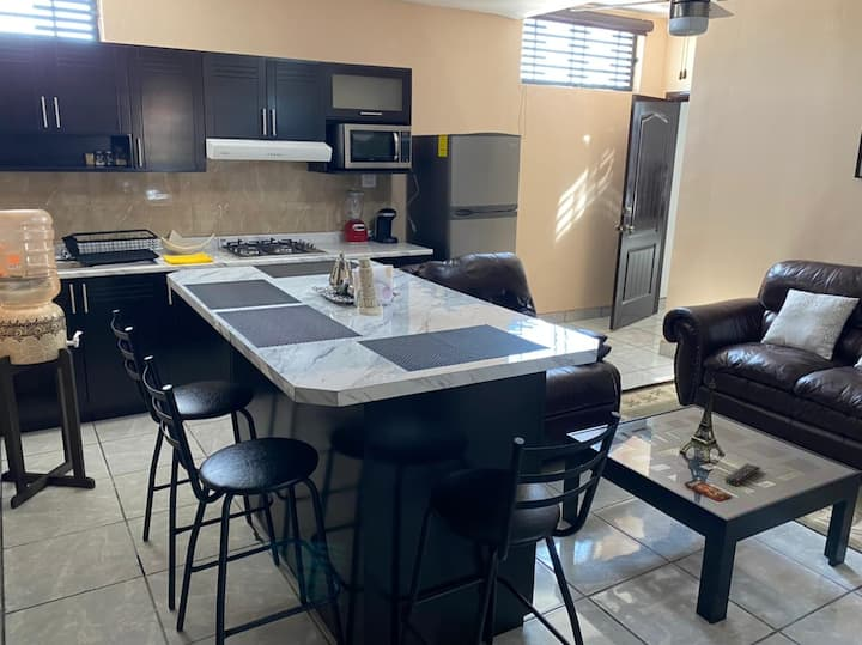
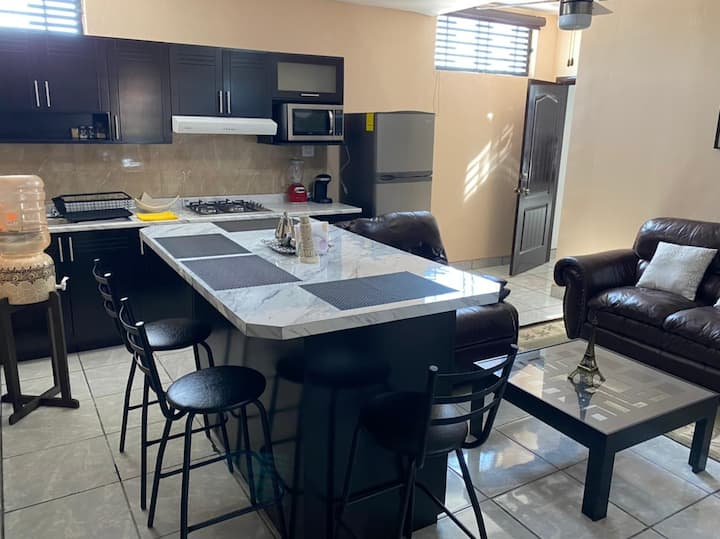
- remote control (742, 474)
- smartphone (706, 489)
